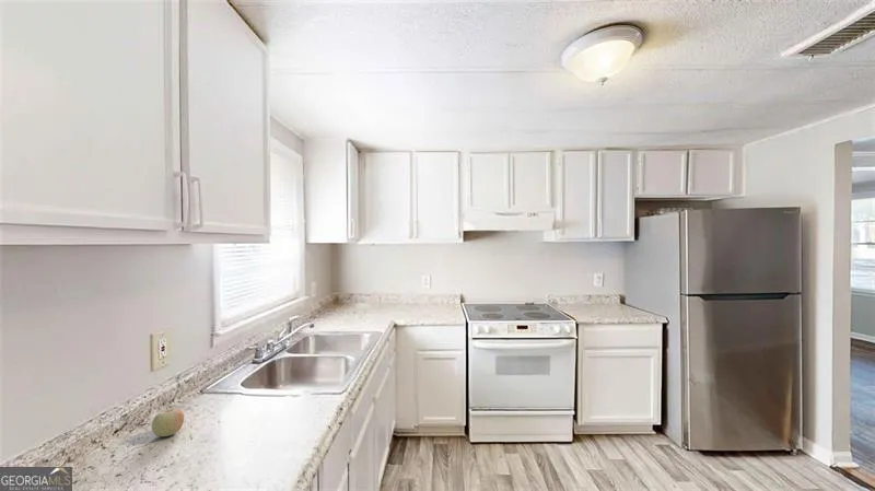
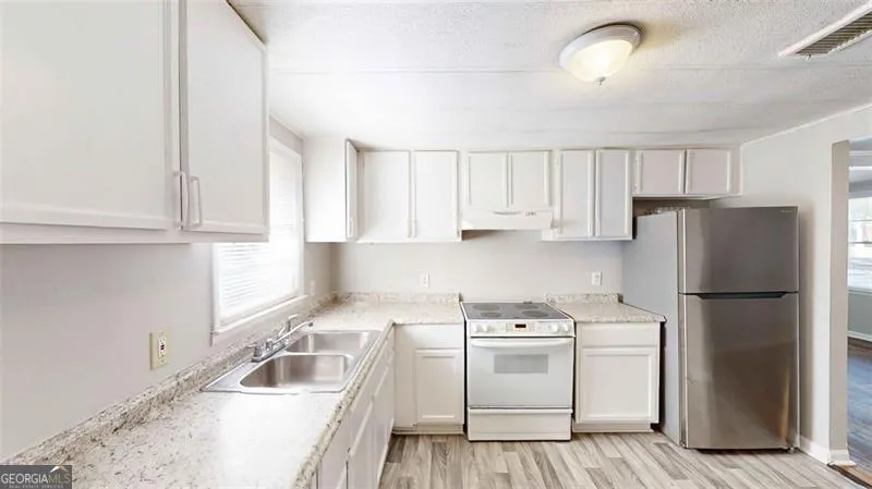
- fruit (168, 420)
